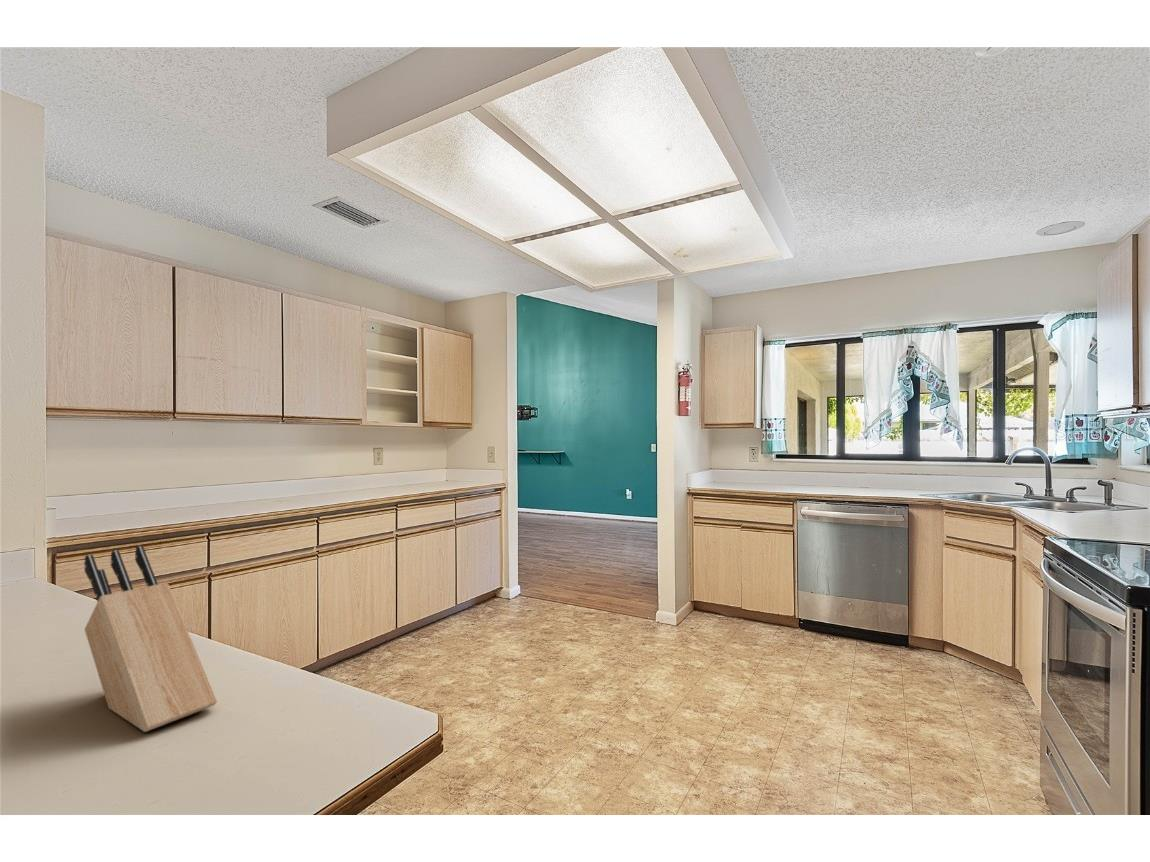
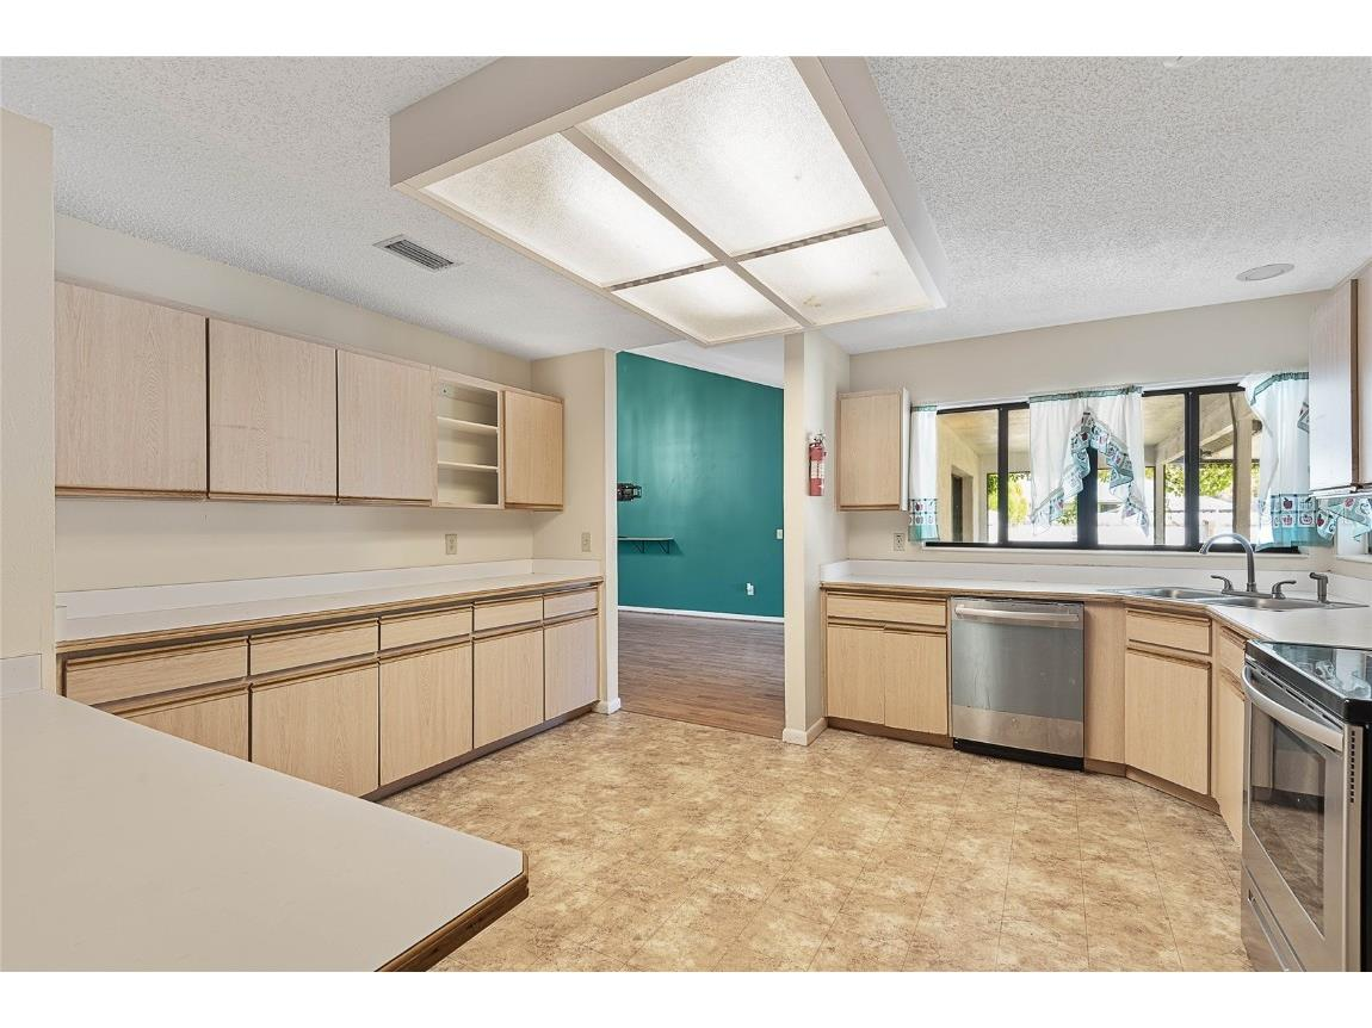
- knife block (143, 626)
